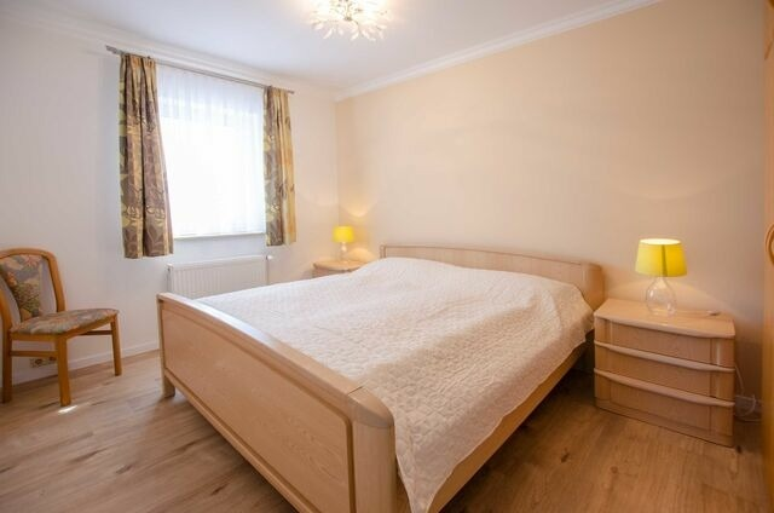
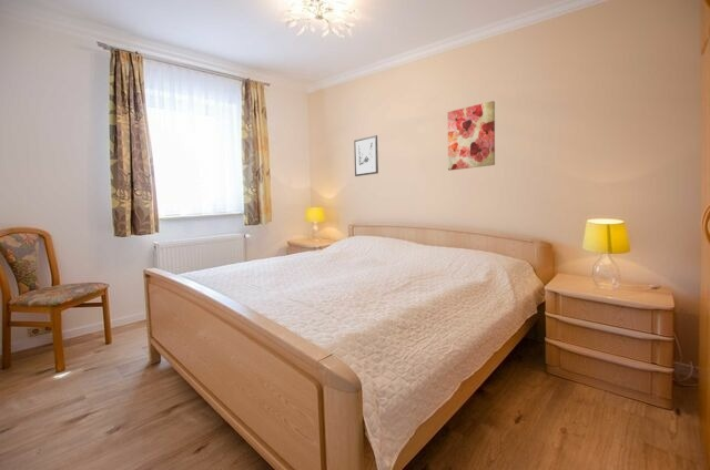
+ wall art (469, 137)
+ wall art (365, 156)
